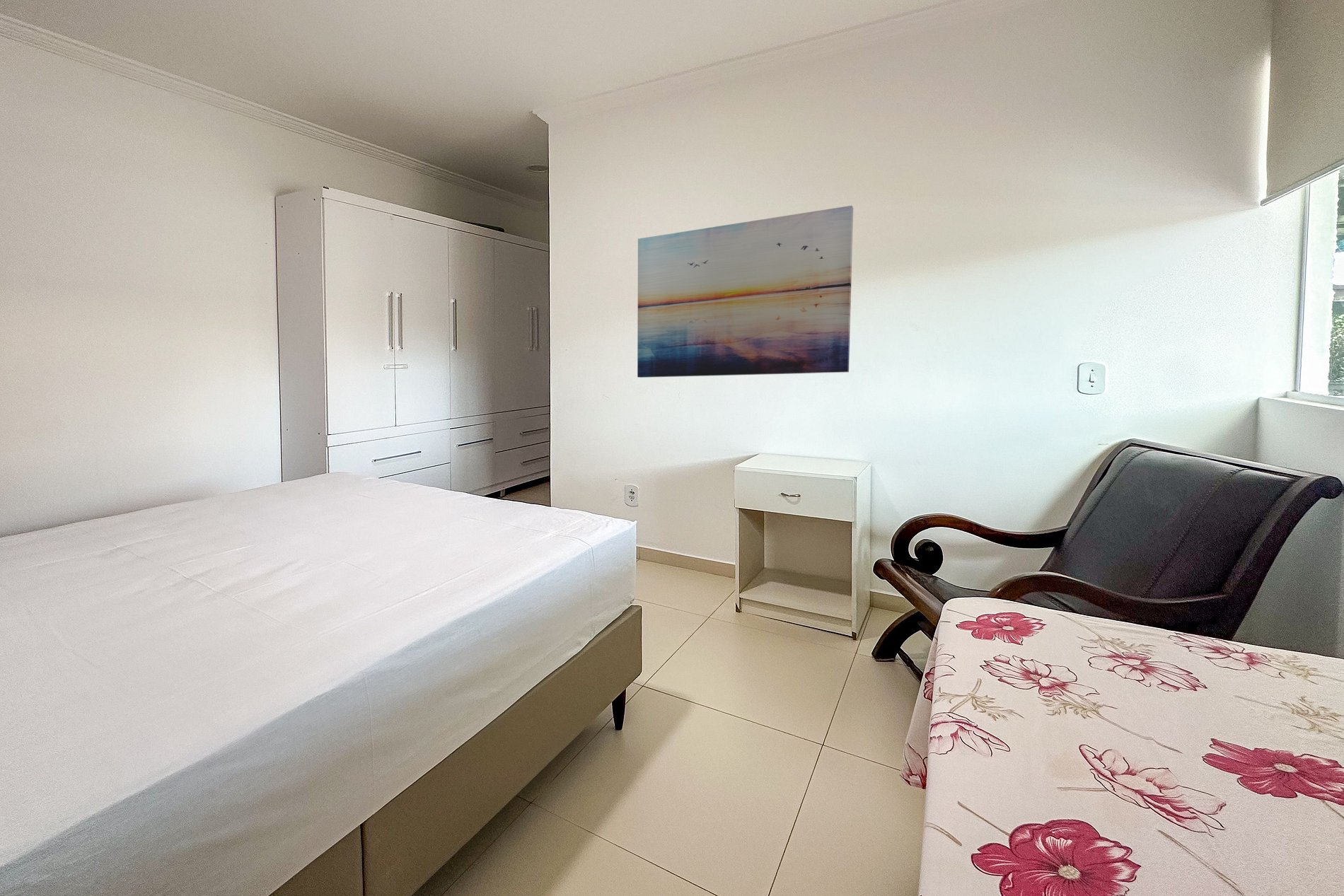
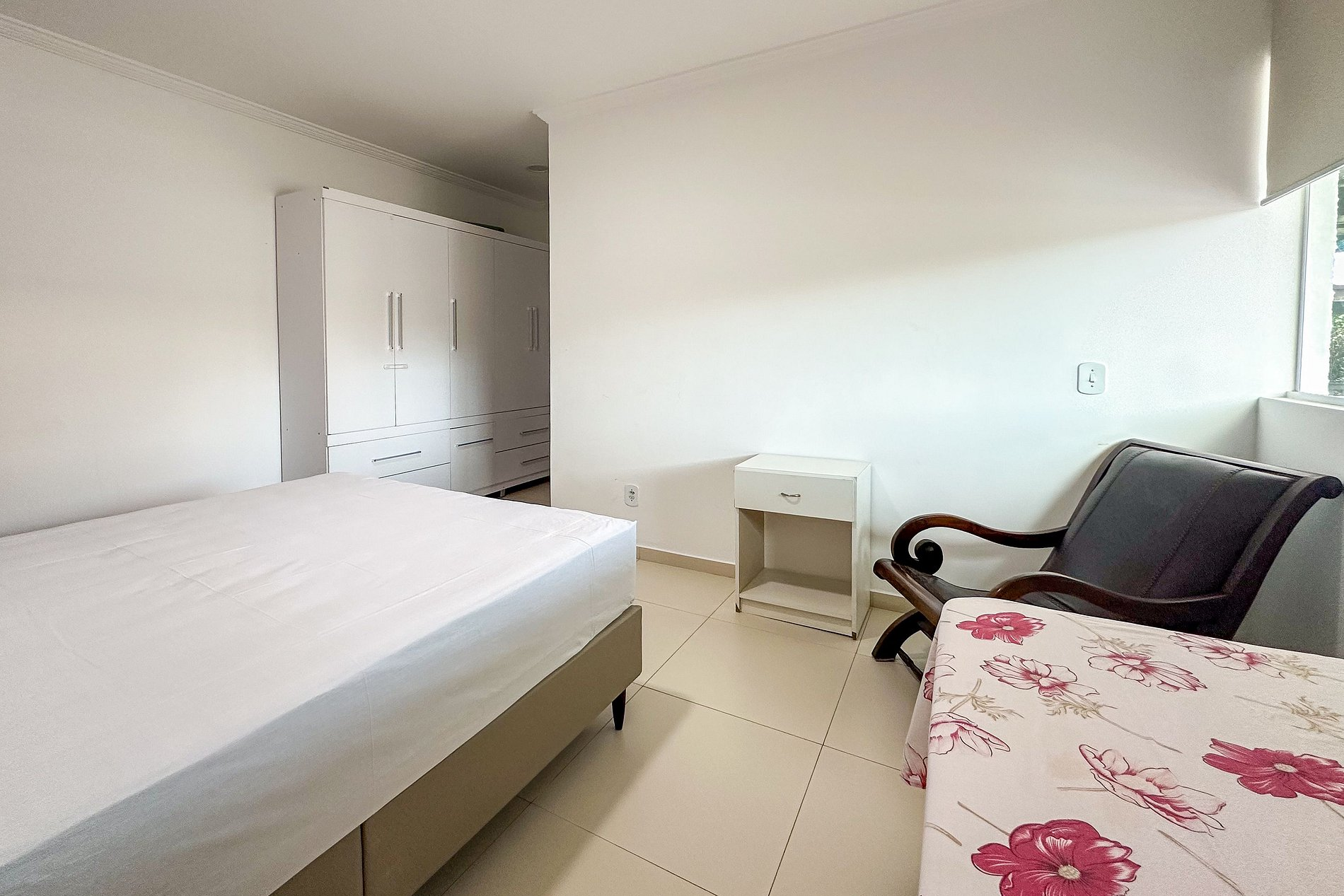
- wall art (735, 300)
